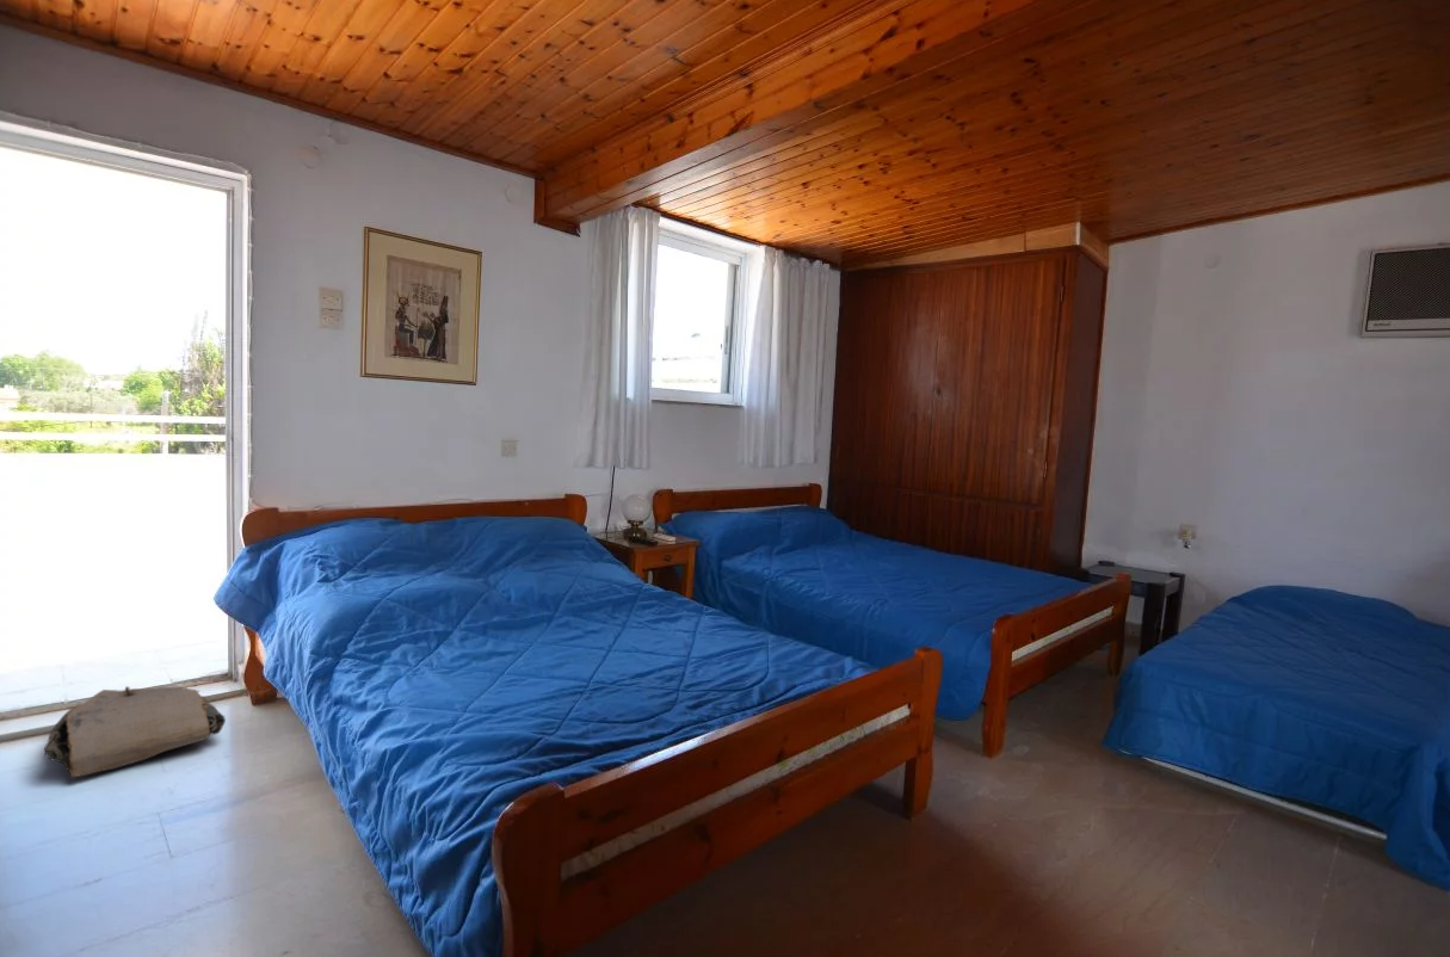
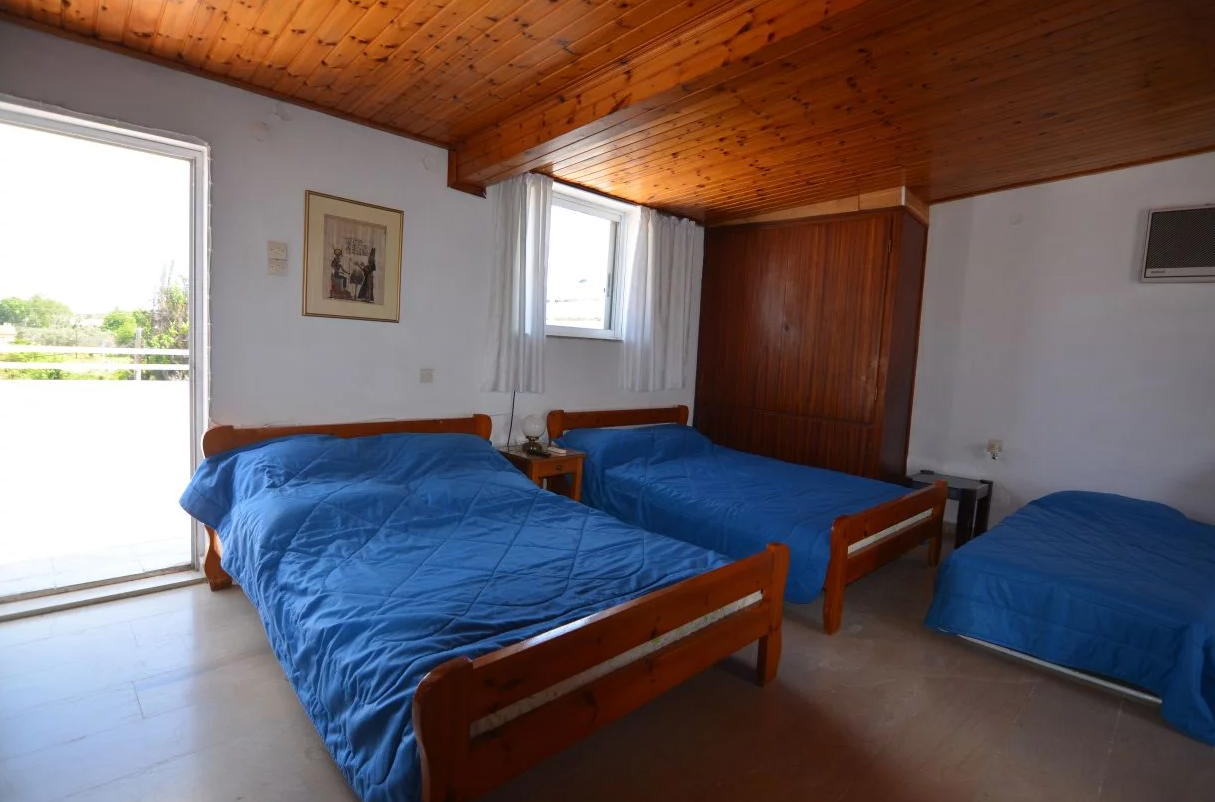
- bag (137, 715)
